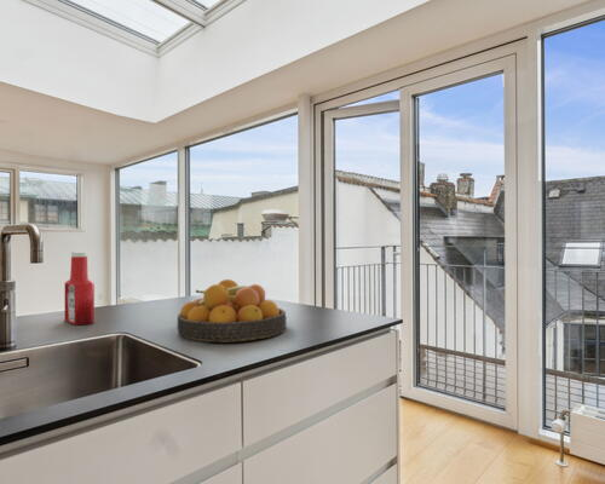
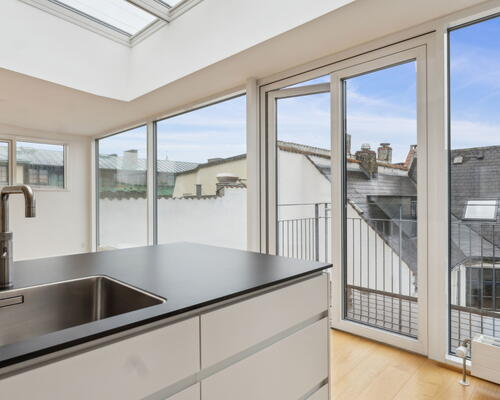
- soap bottle (79, 287)
- fruit bowl (232, 305)
